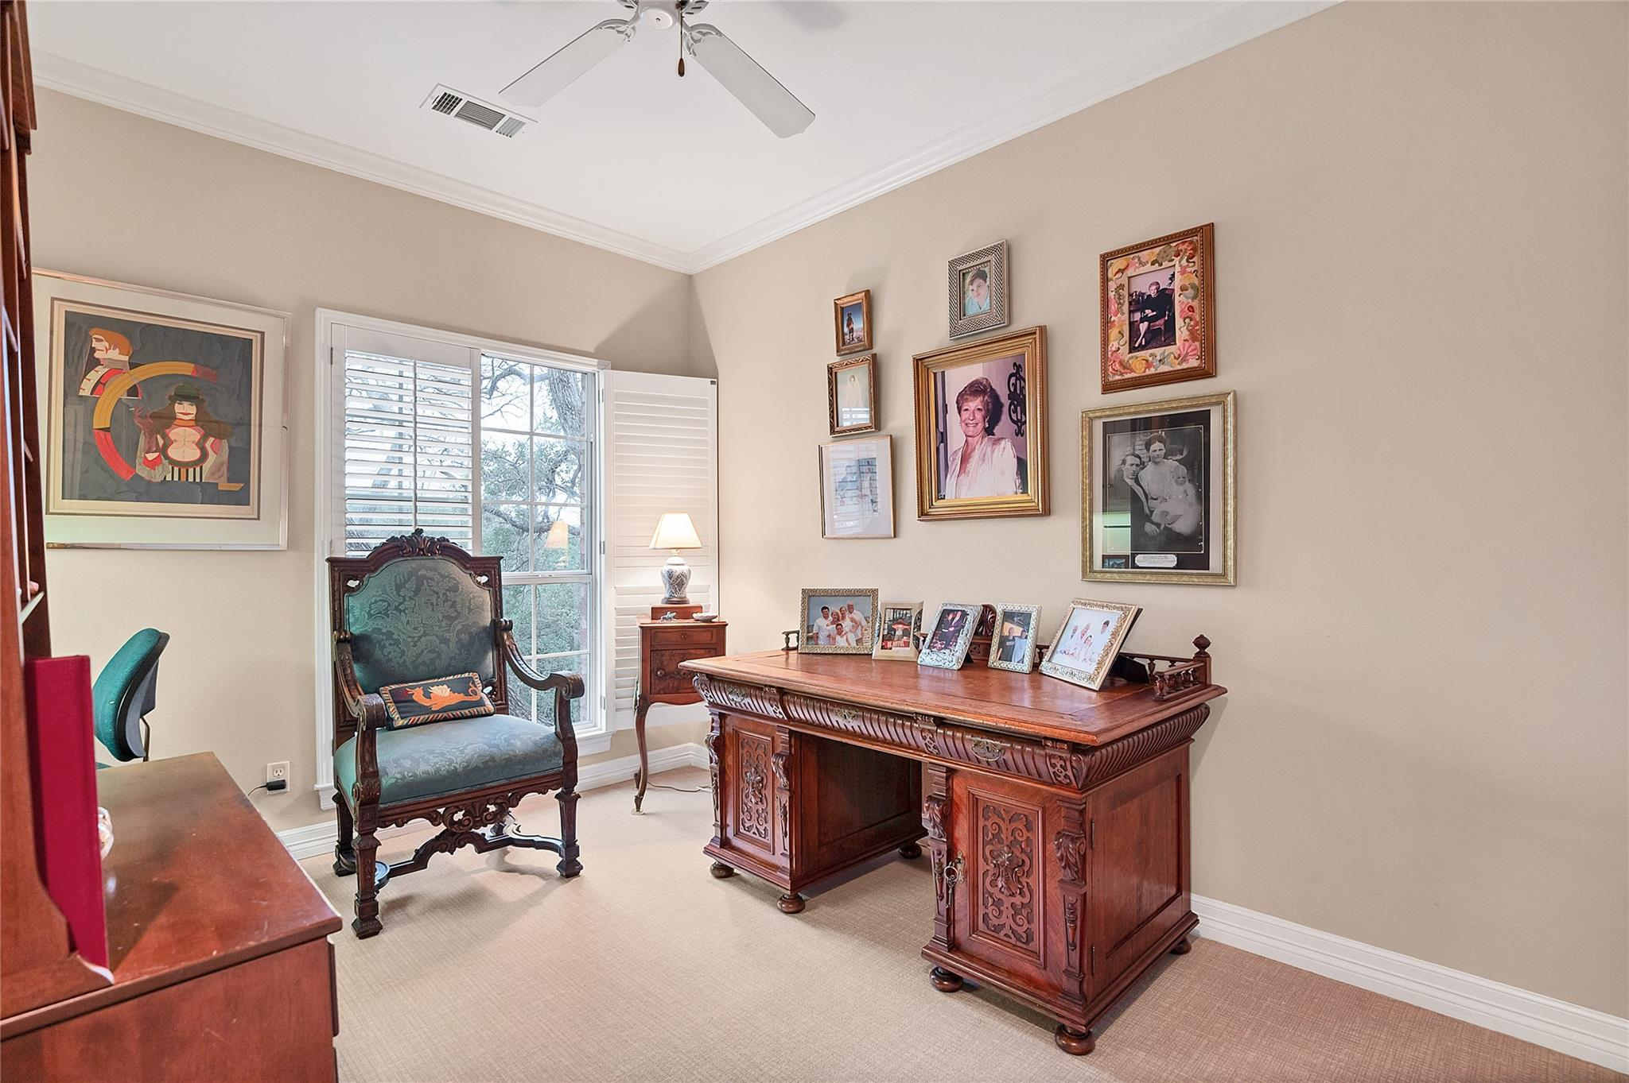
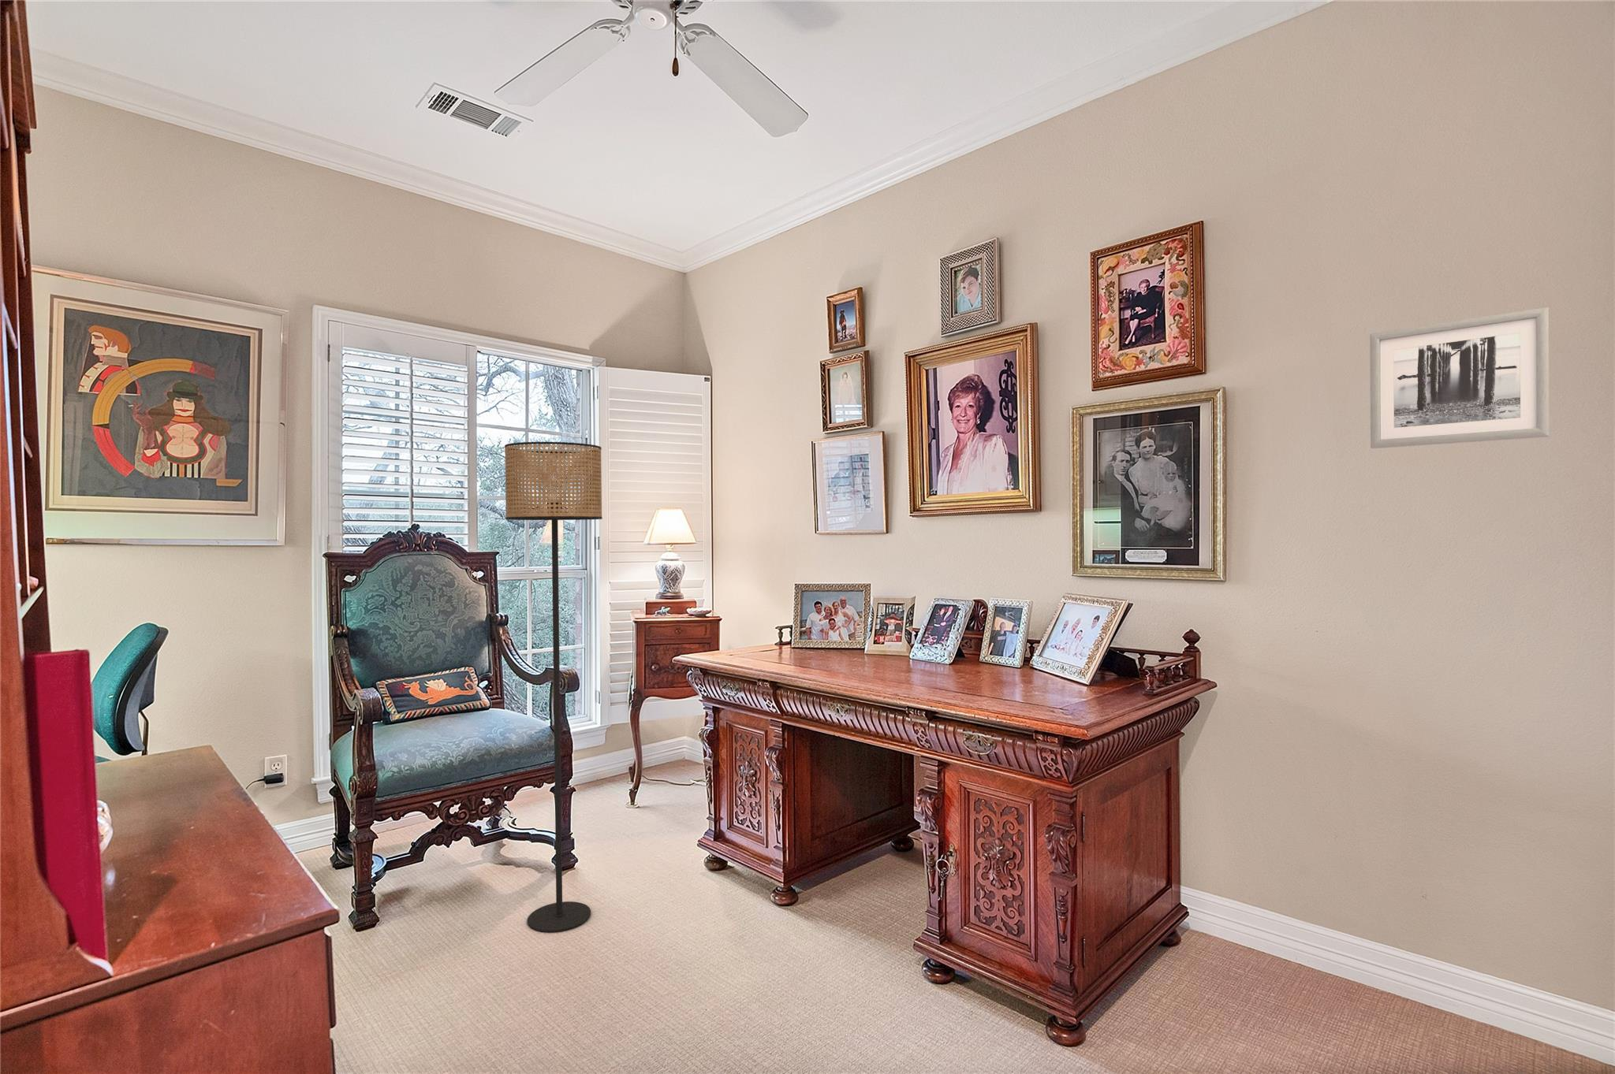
+ floor lamp (556, 682)
+ wall art (1454, 382)
